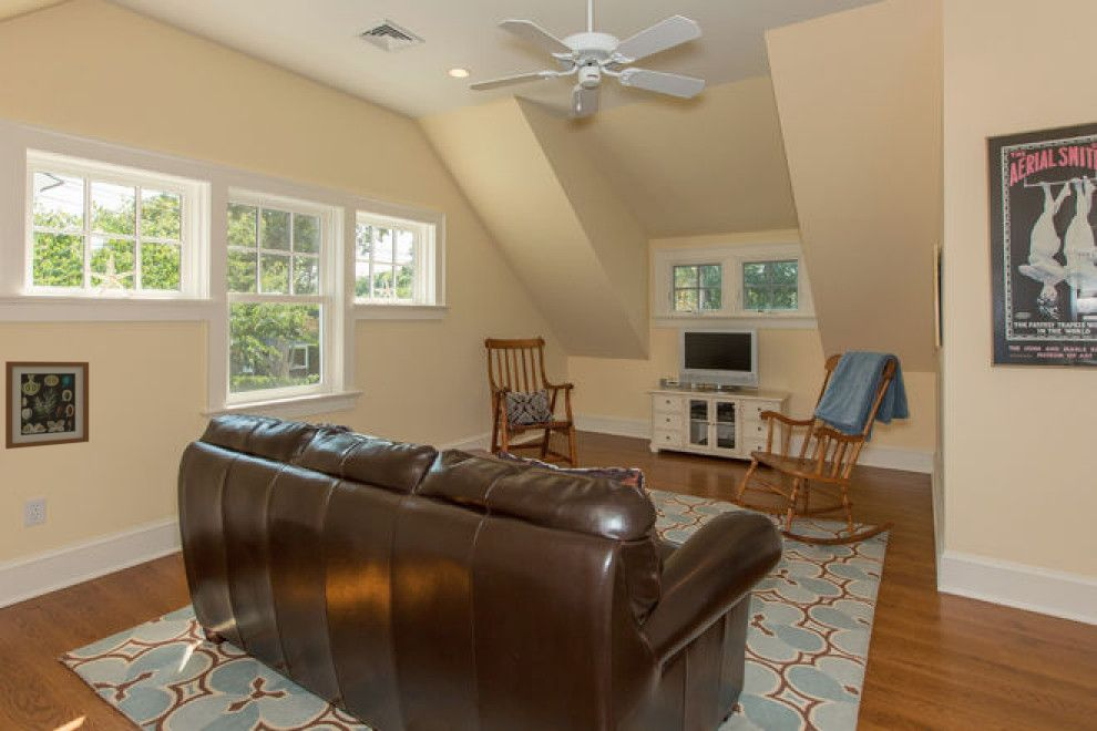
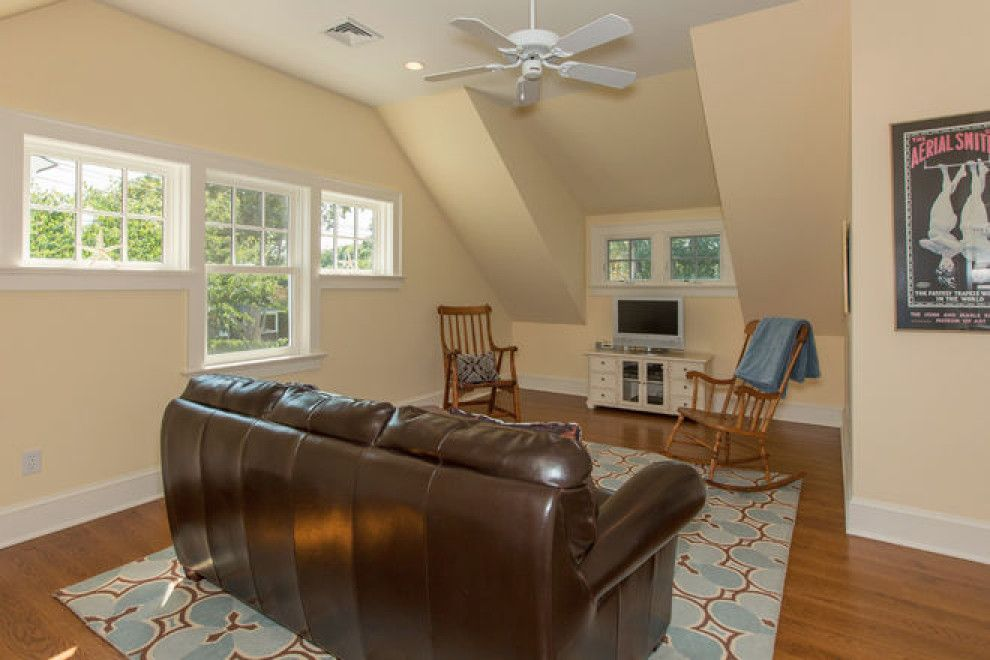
- wall art (49, 403)
